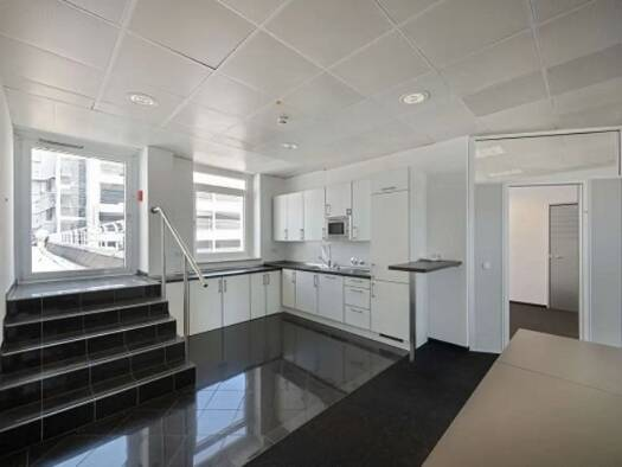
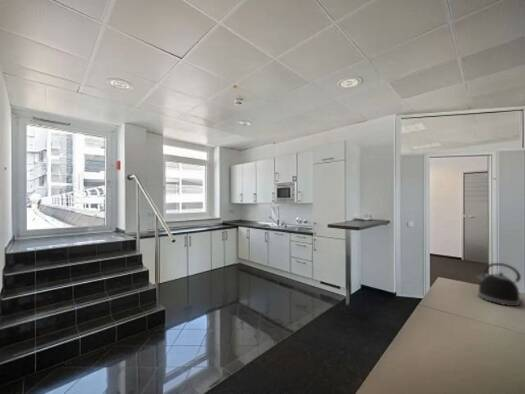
+ kettle (498, 281)
